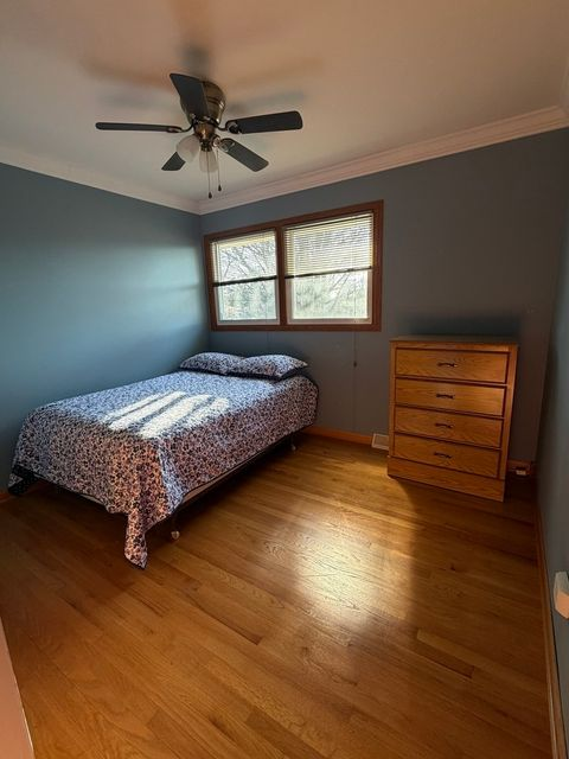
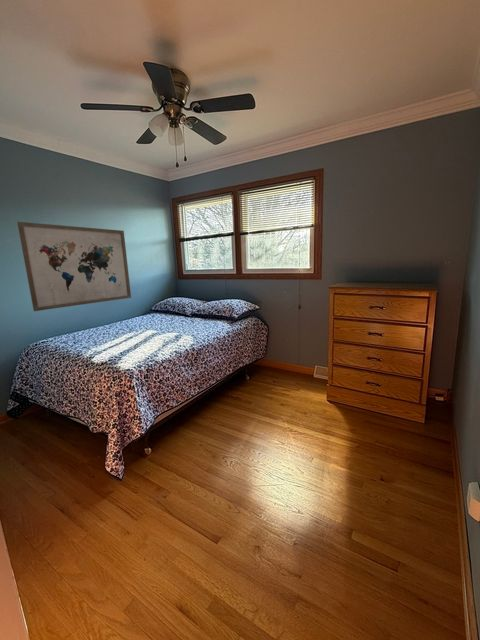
+ wall art (83, 266)
